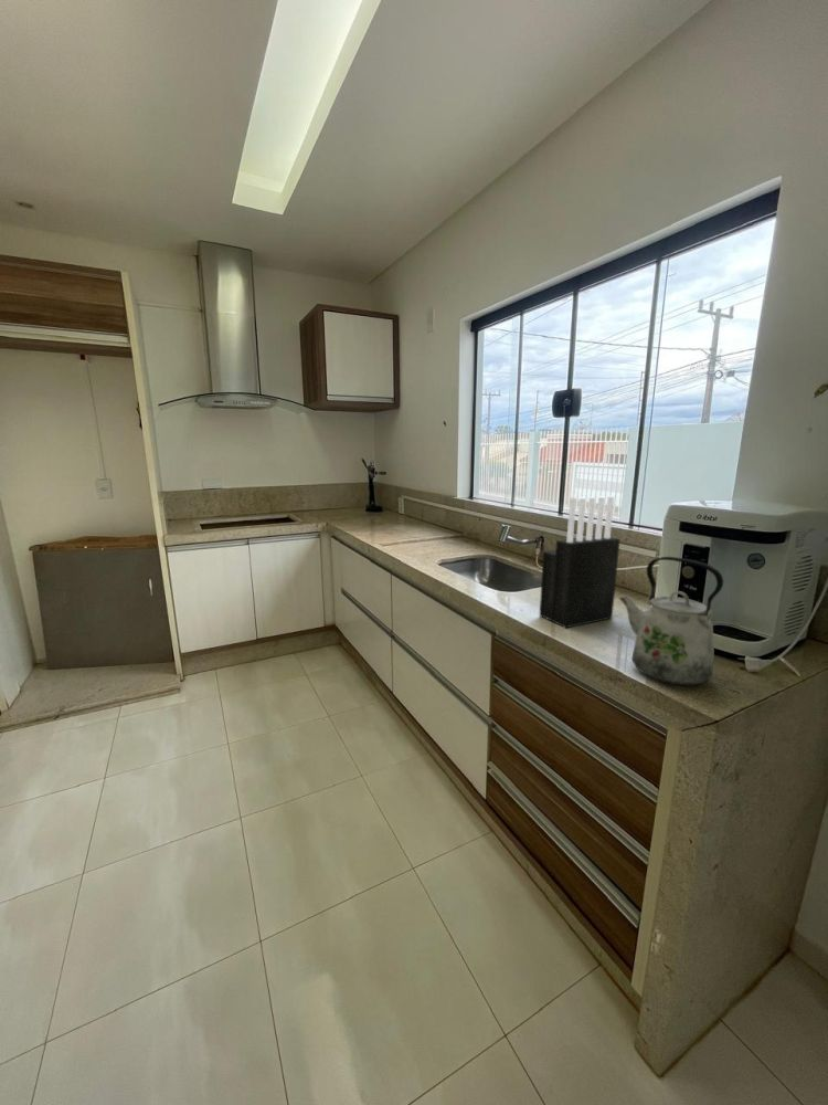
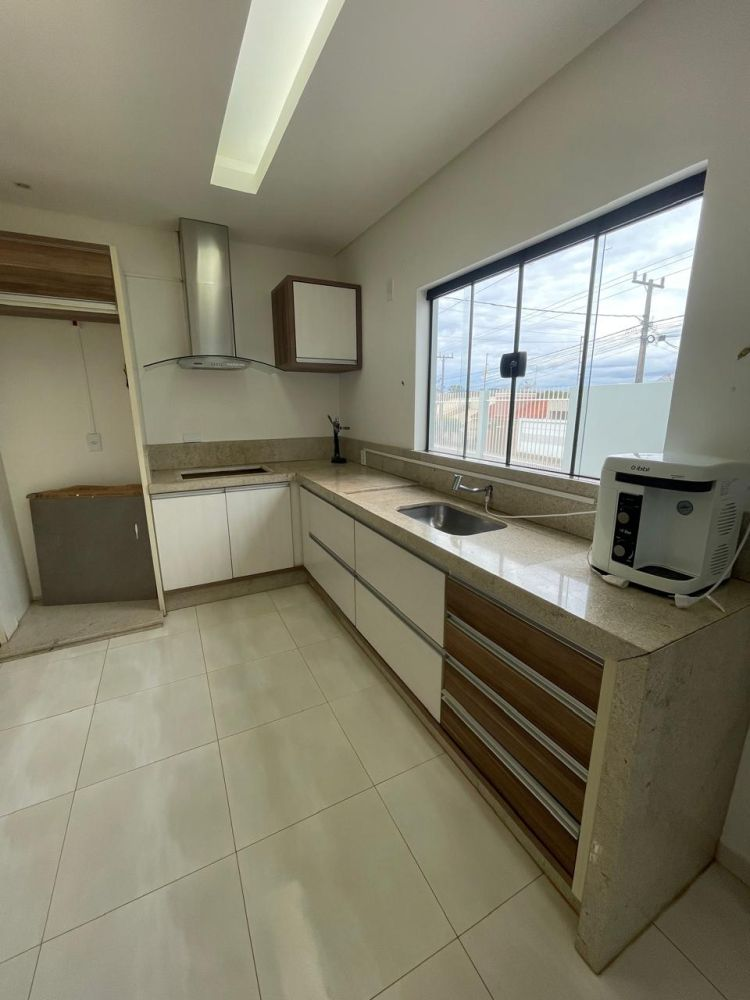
- kettle (662, 613)
- knife block (576, 557)
